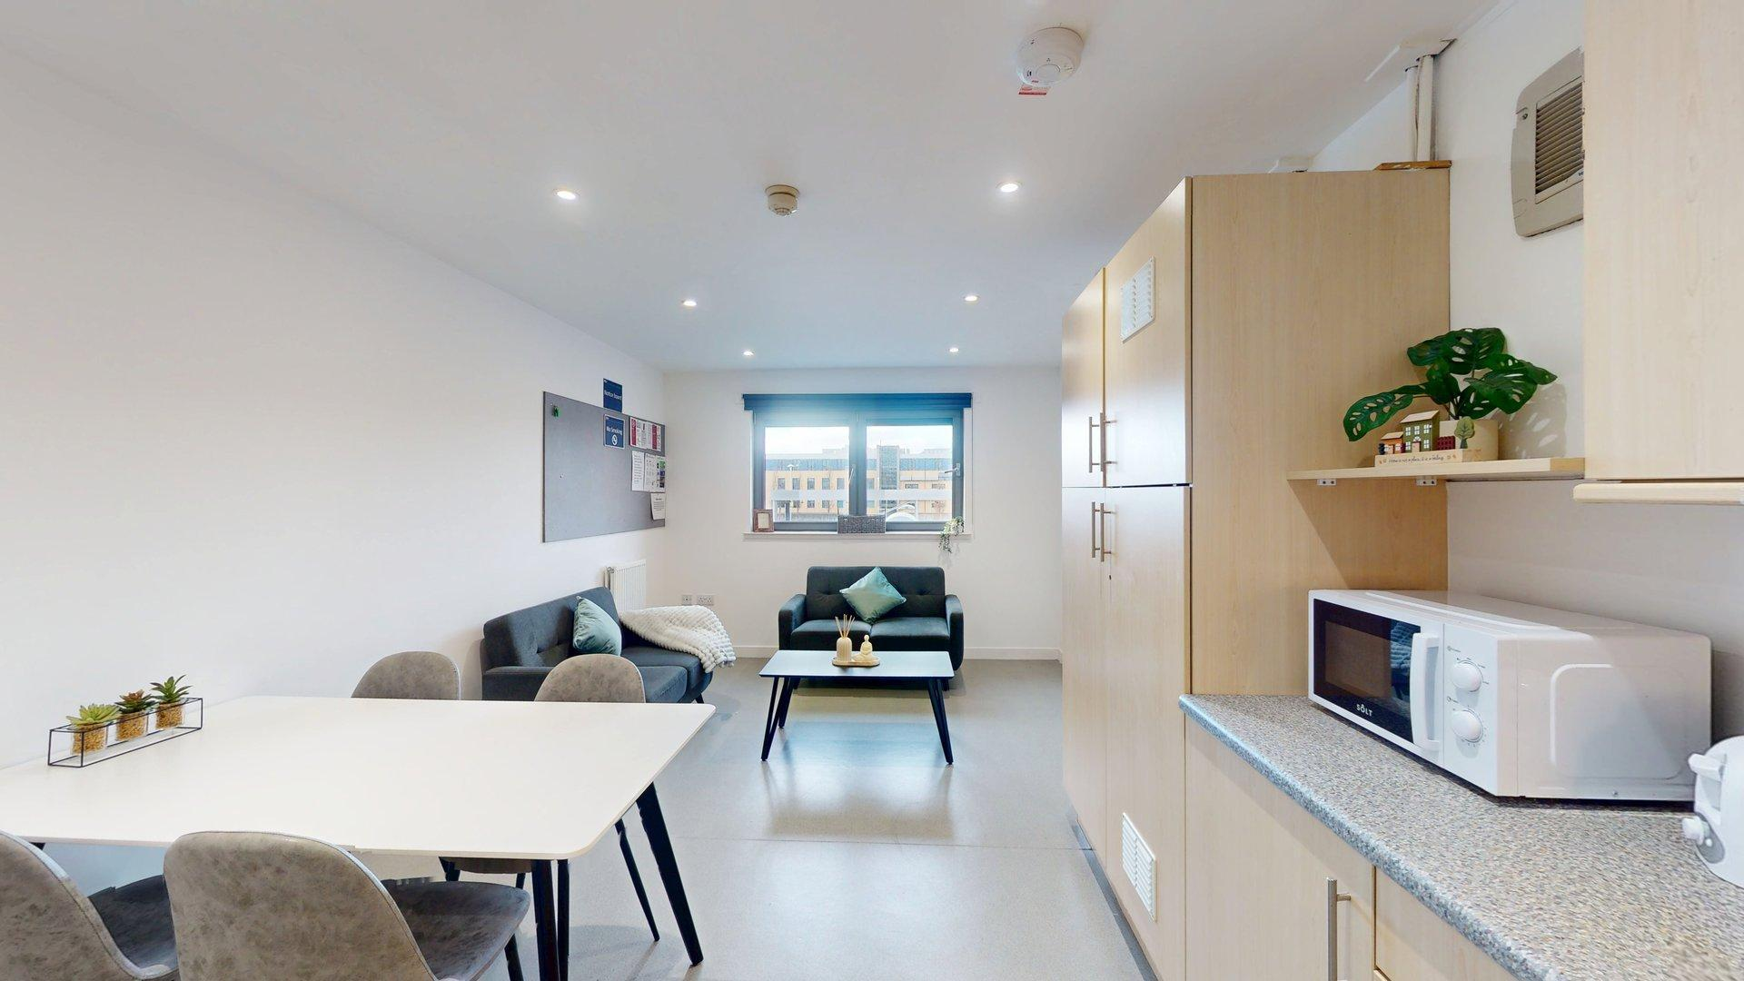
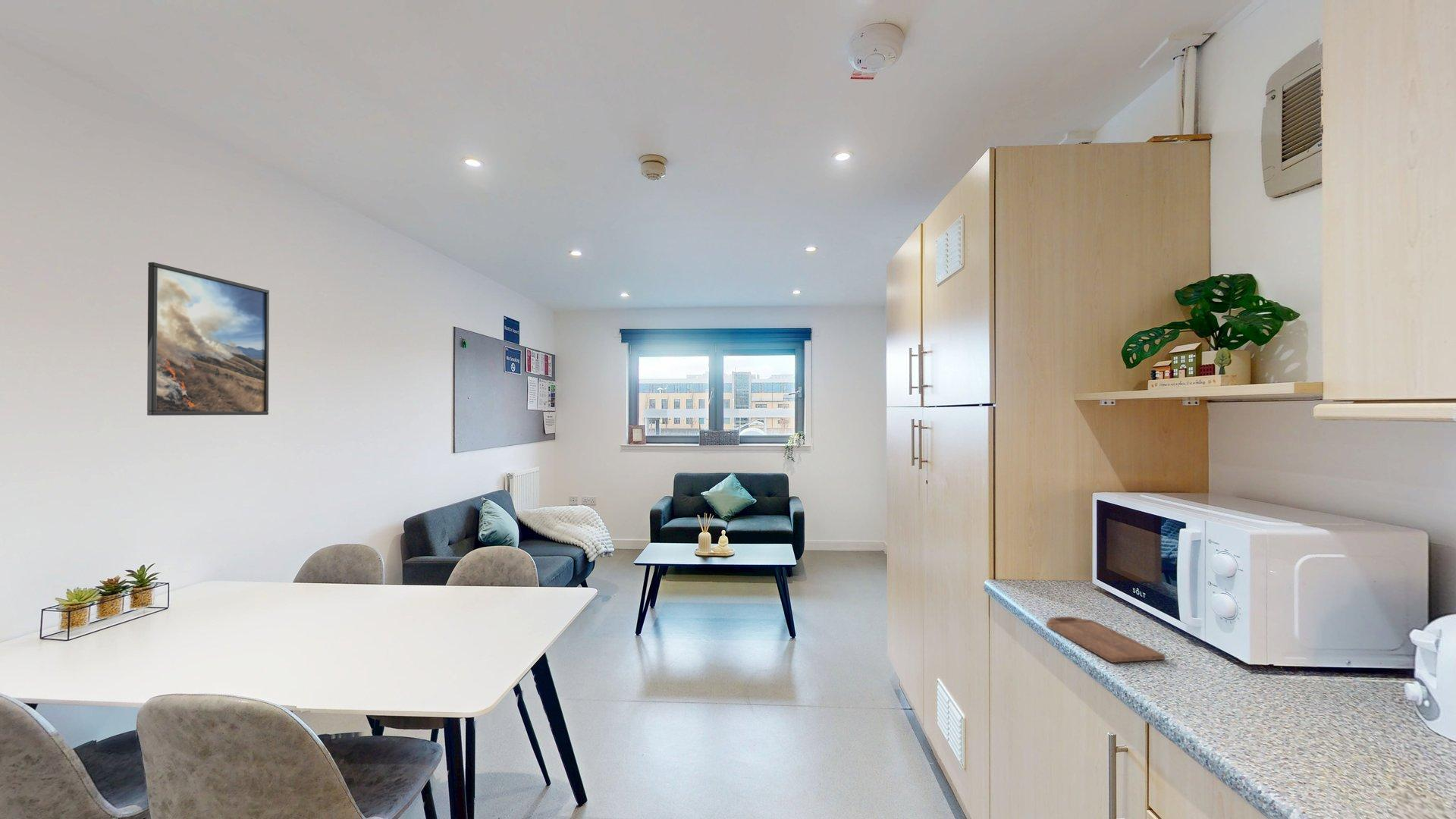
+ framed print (214, 346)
+ cutting board (1096, 636)
